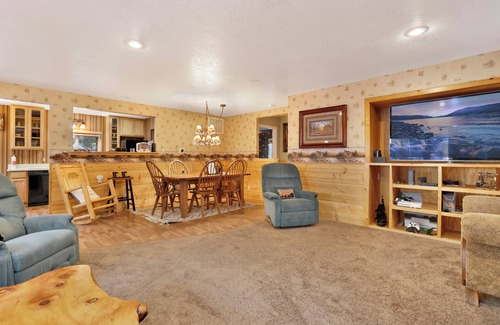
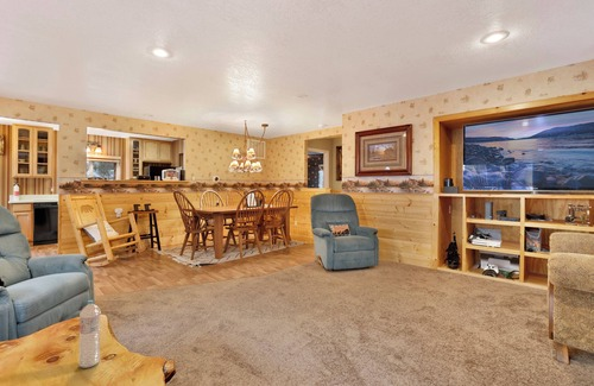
+ water bottle (89, 331)
